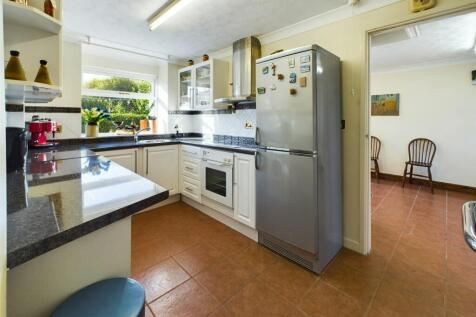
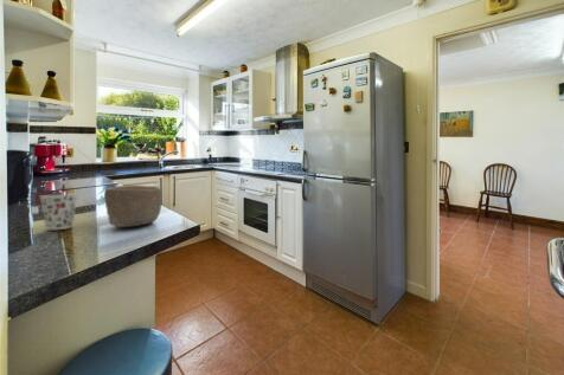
+ cup (59, 212)
+ bowl (134, 205)
